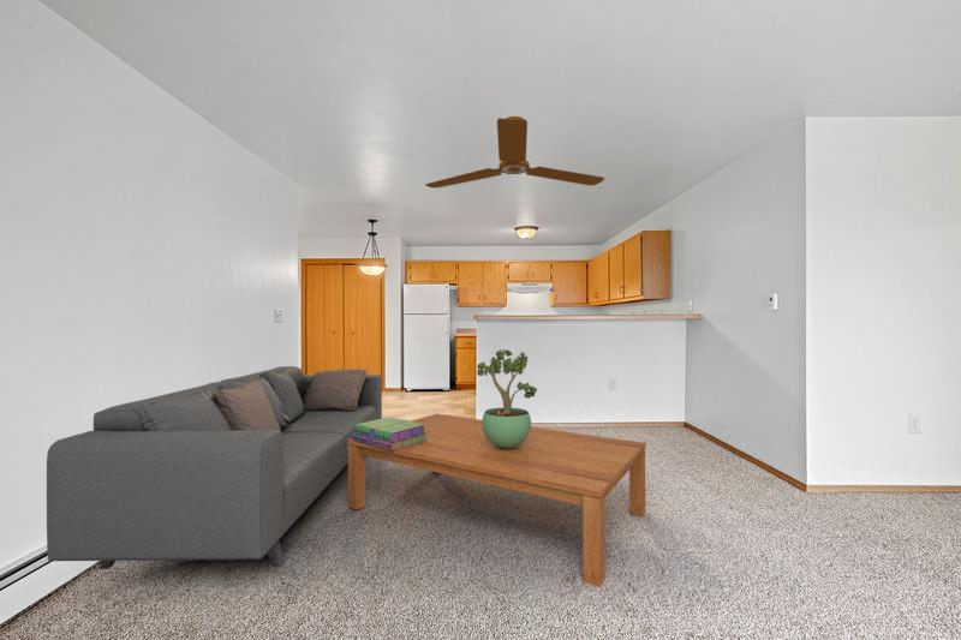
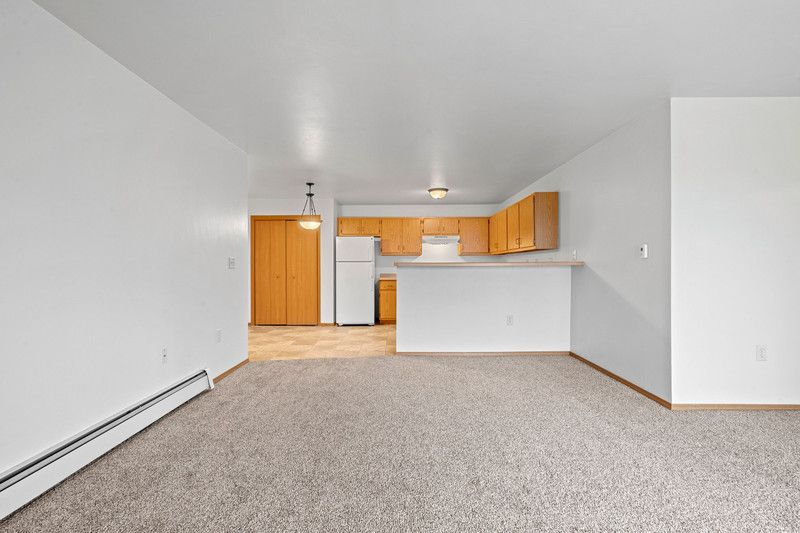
- potted plant (503, 397)
- sofa (277, 433)
- ceiling fan (513, 136)
- stack of books (389, 431)
- coffee table (494, 475)
